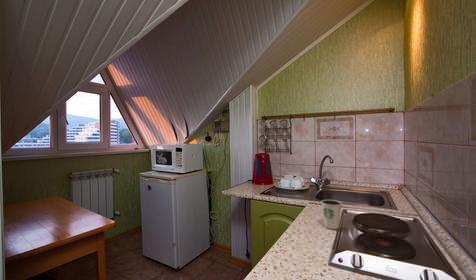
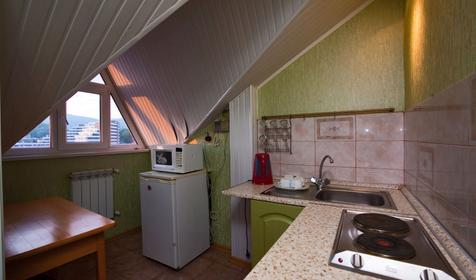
- dixie cup (331, 214)
